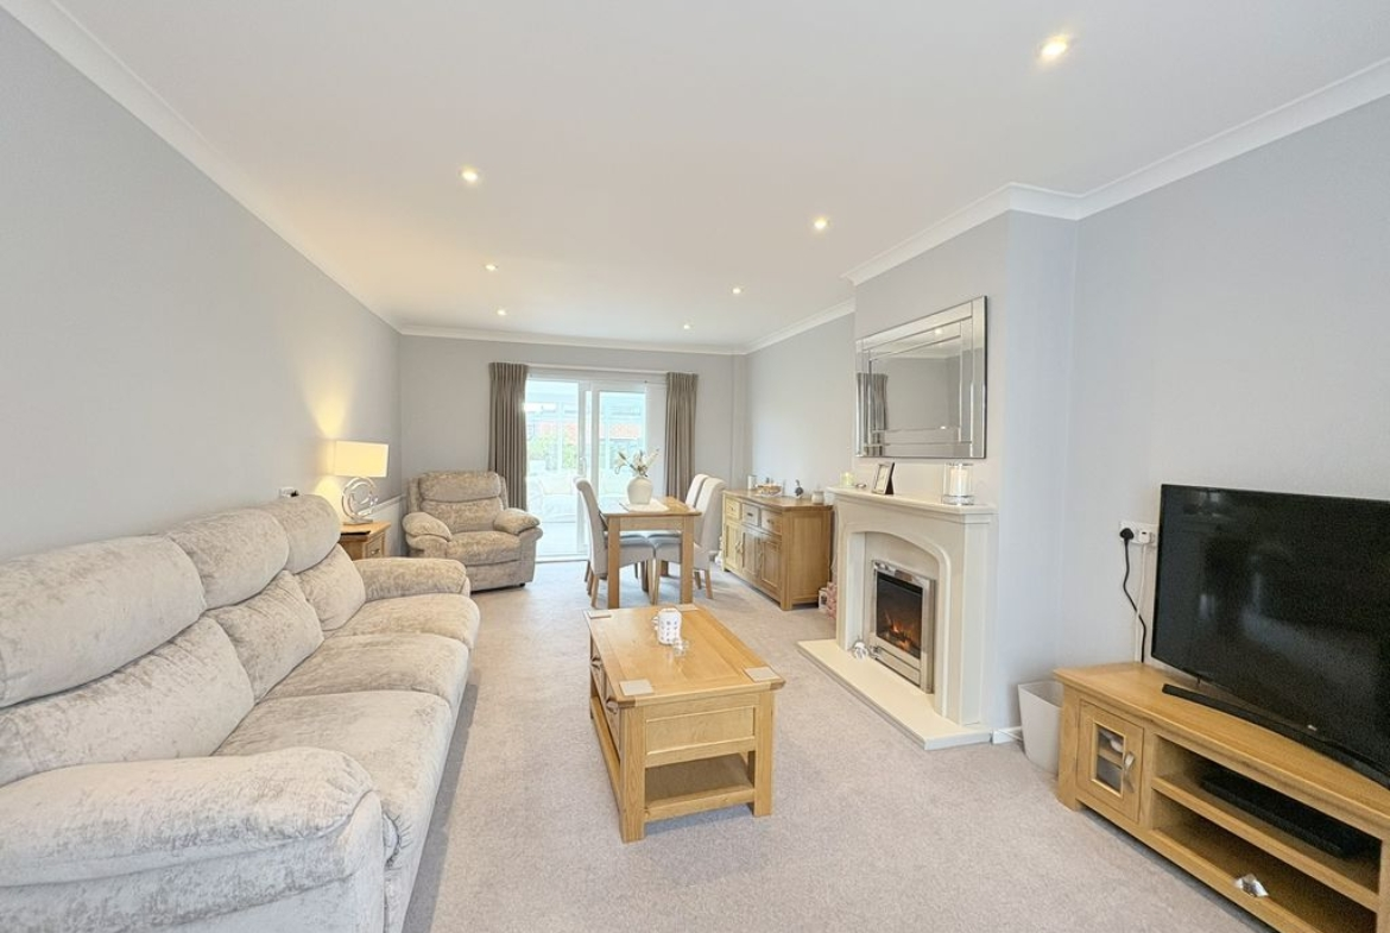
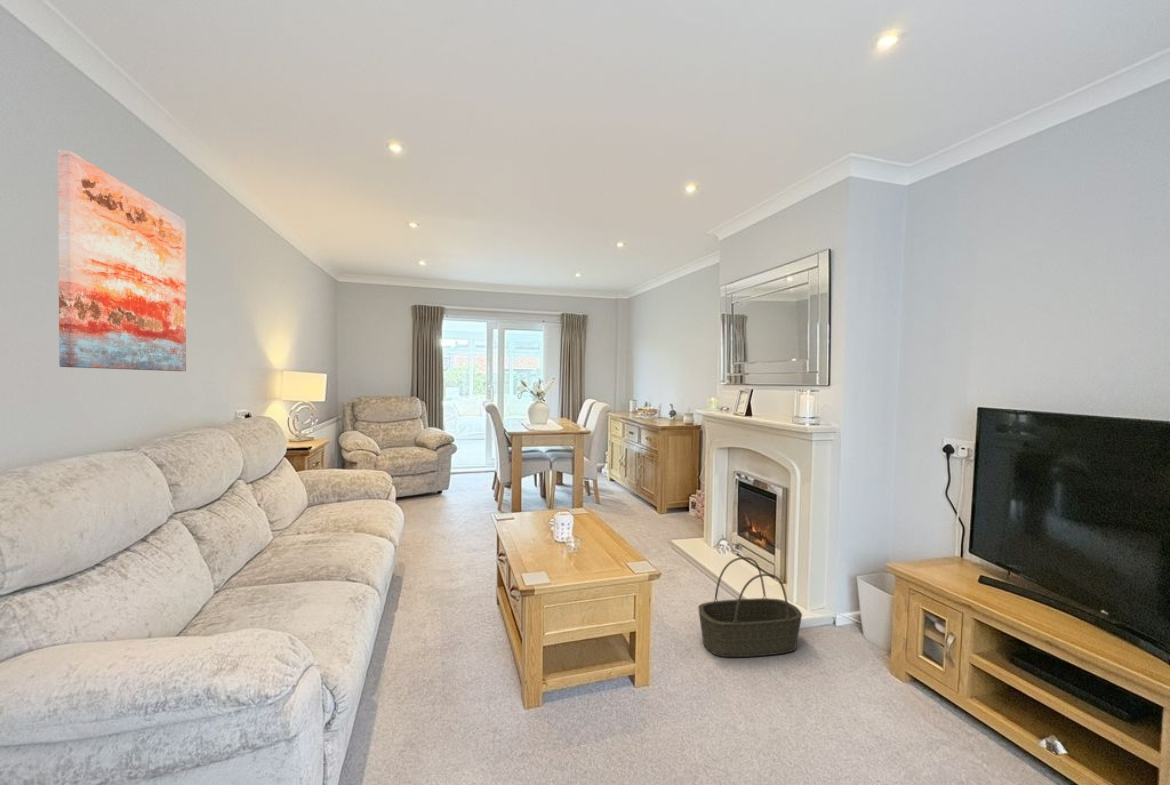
+ wall art (133, 280)
+ basket (749, 604)
